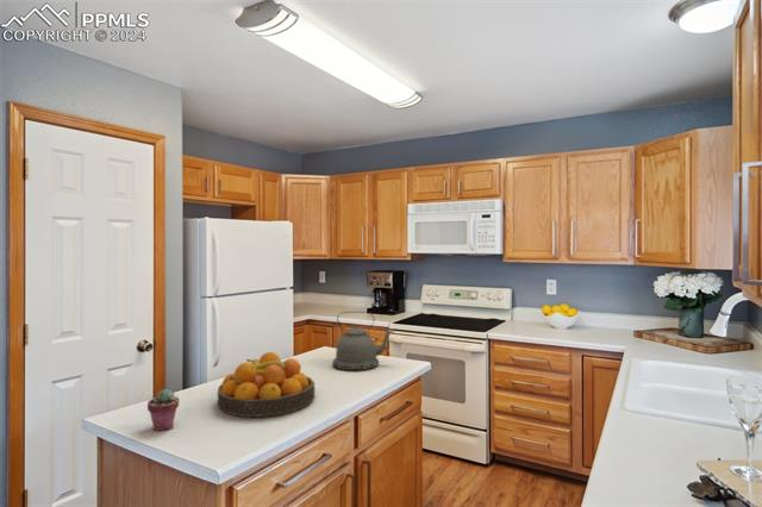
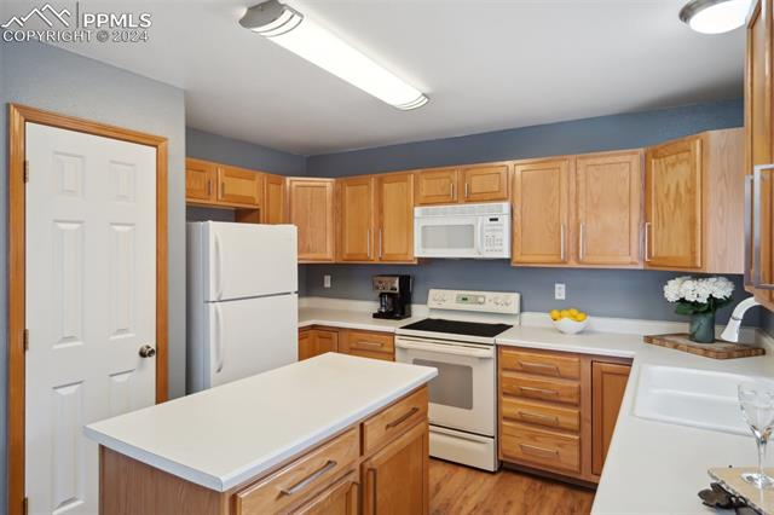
- potted succulent (163, 407)
- kettle (358, 337)
- fruit bowl (267, 378)
